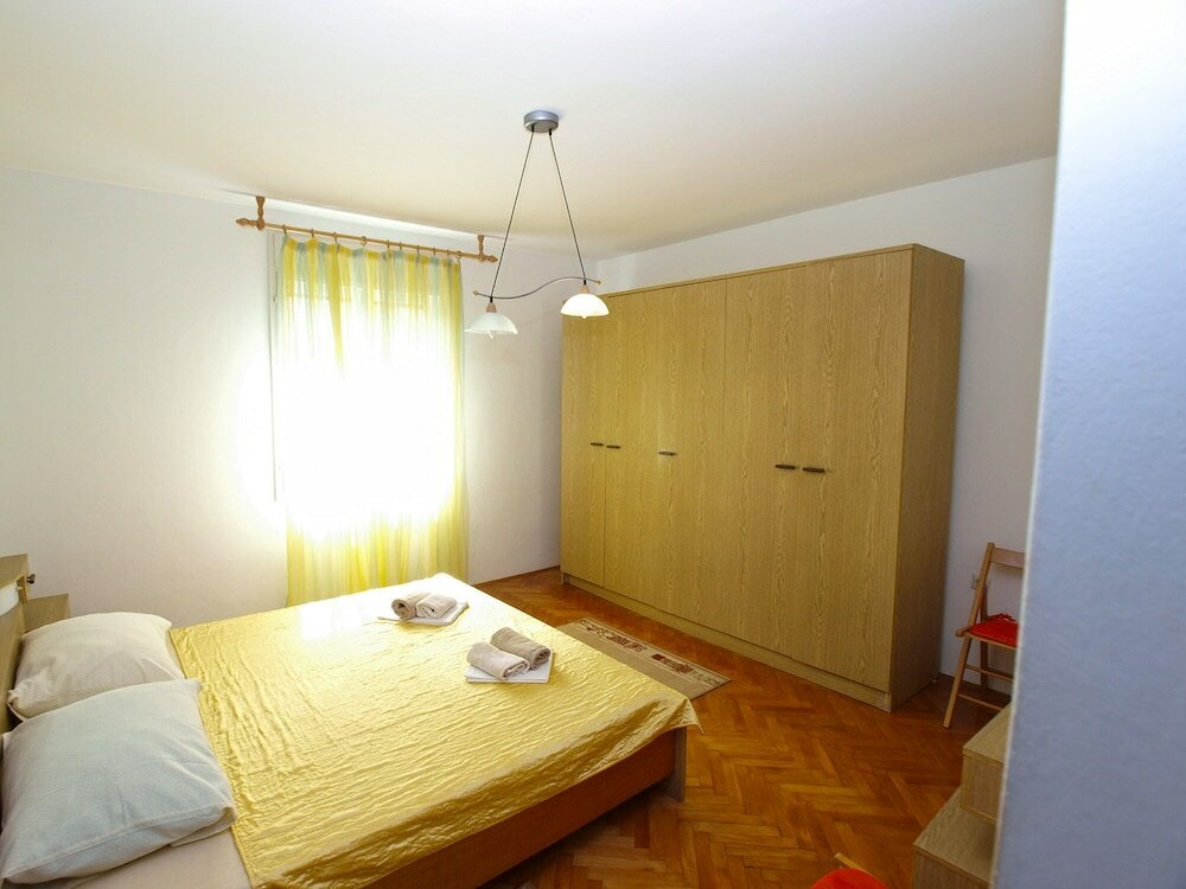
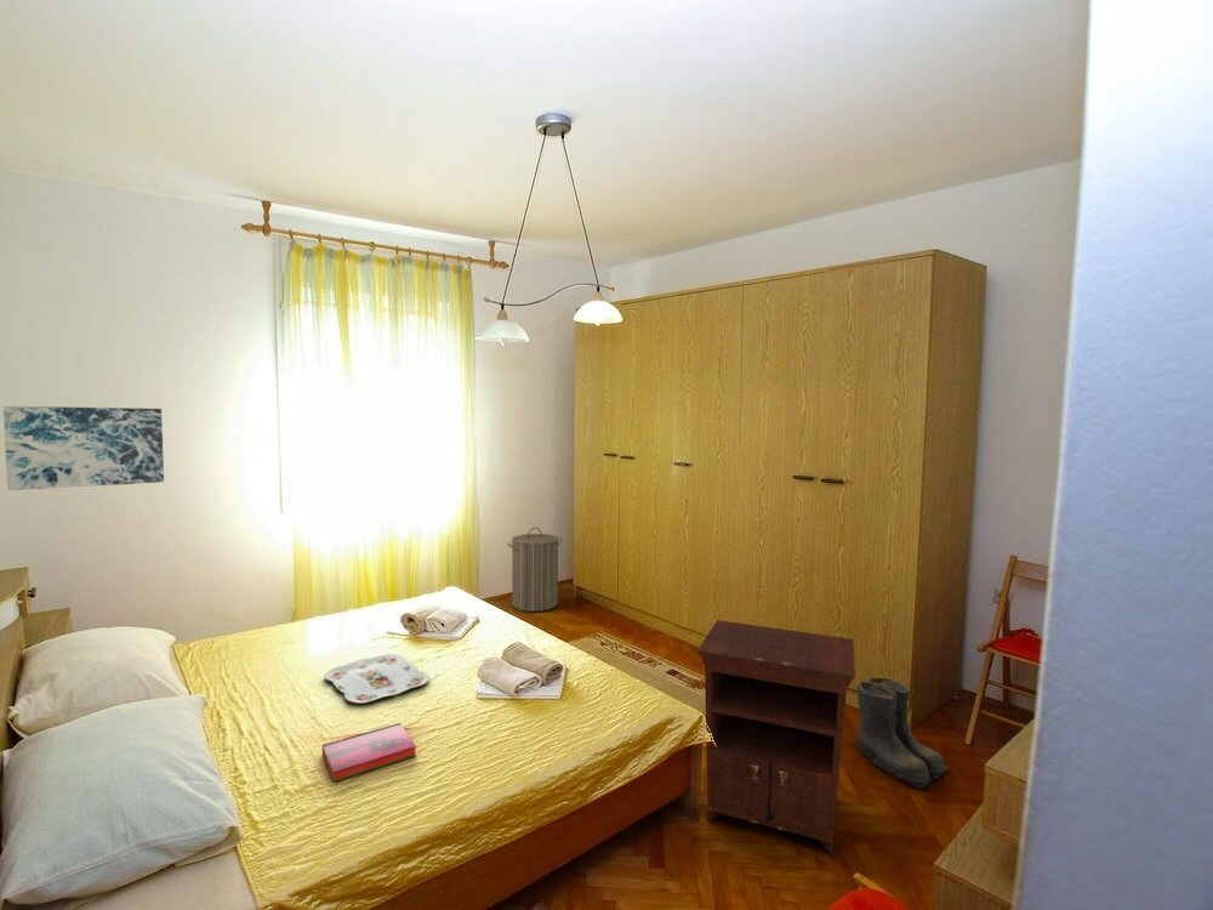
+ wall art (89, 447)
+ nightstand (774, 728)
+ hardback book (369, 750)
+ serving tray (376, 677)
+ laundry hamper (535, 565)
+ boots (898, 727)
